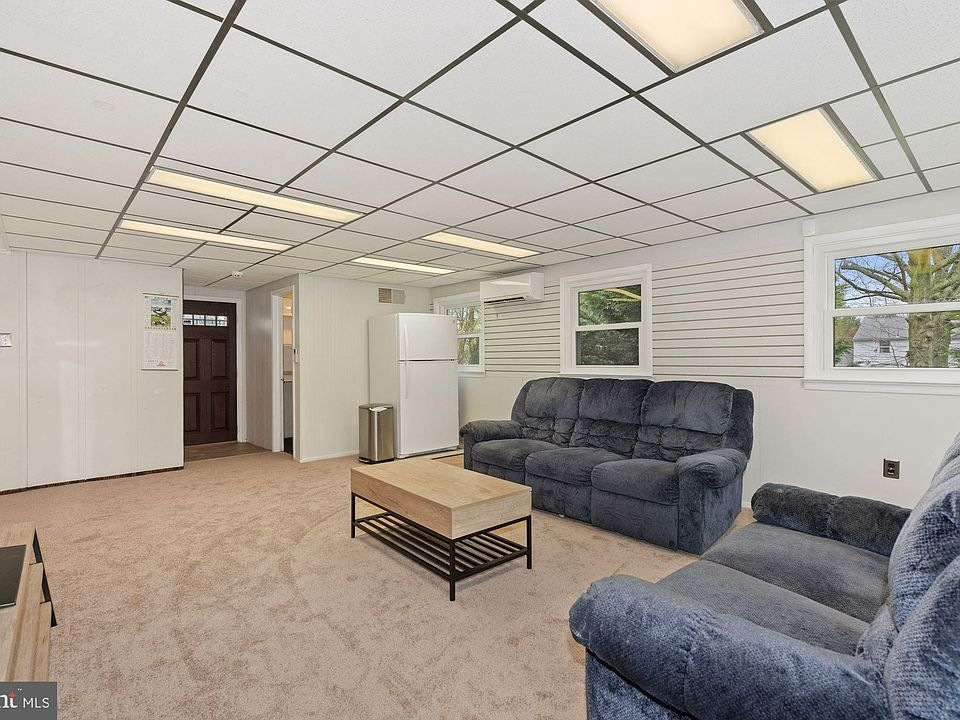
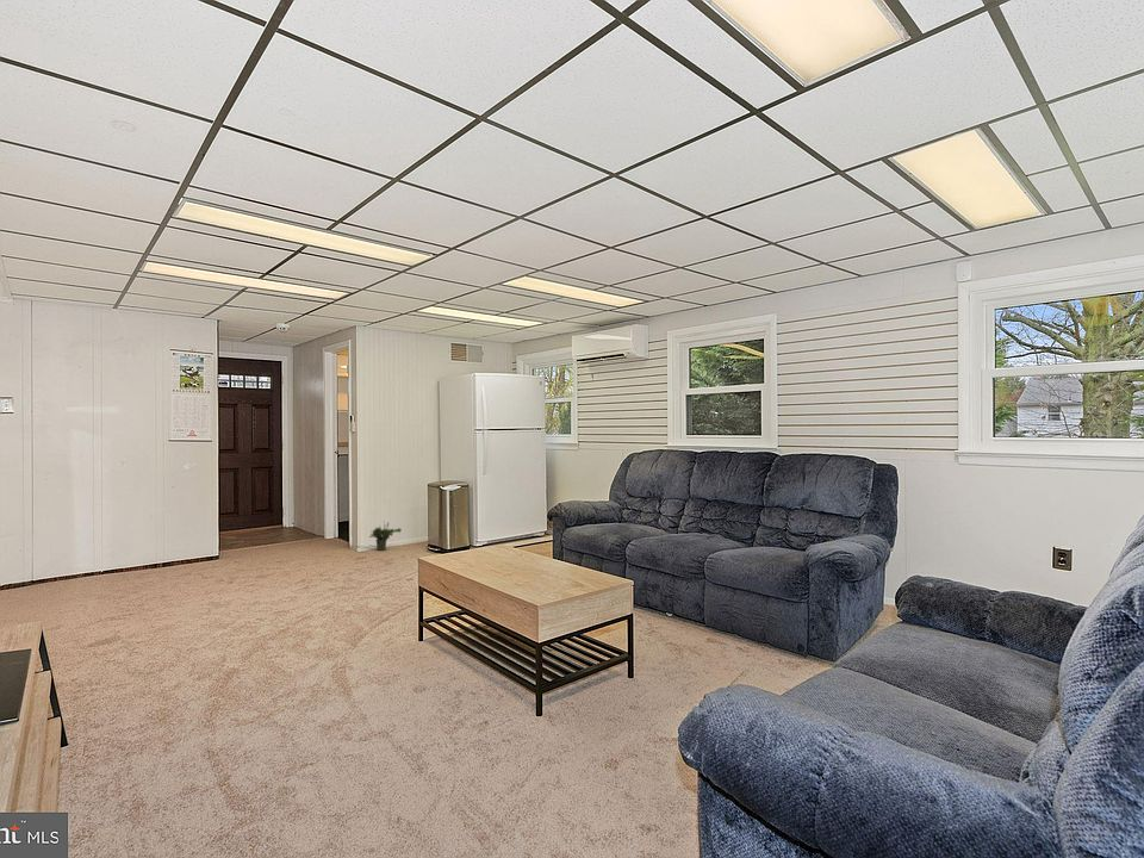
+ potted plant (386, 534)
